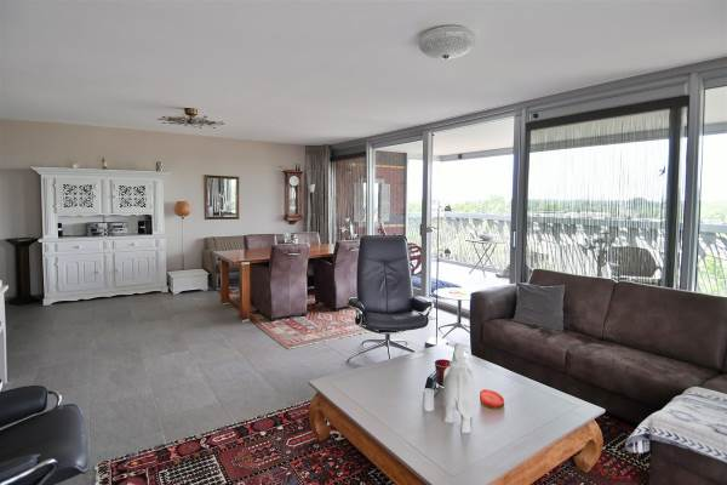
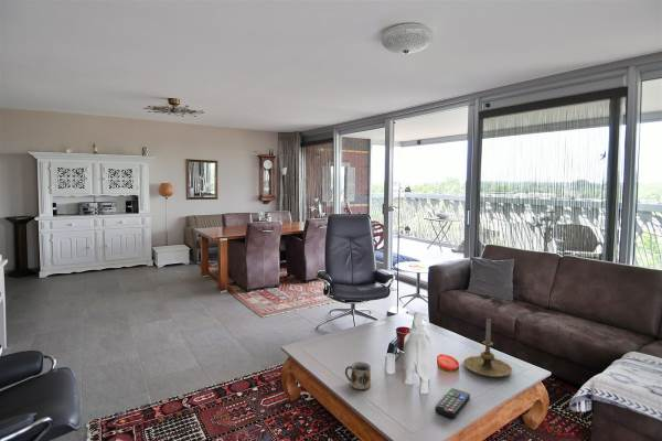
+ candle holder (488, 343)
+ remote control (452, 401)
+ mug (359, 375)
